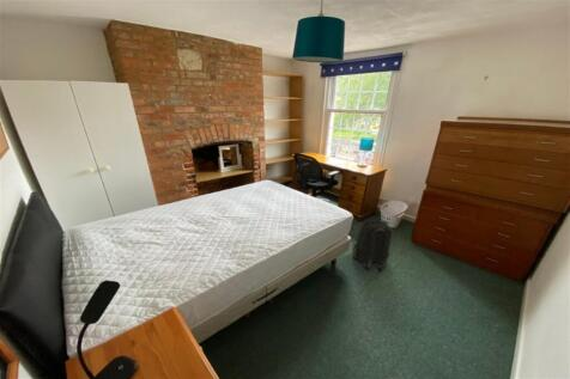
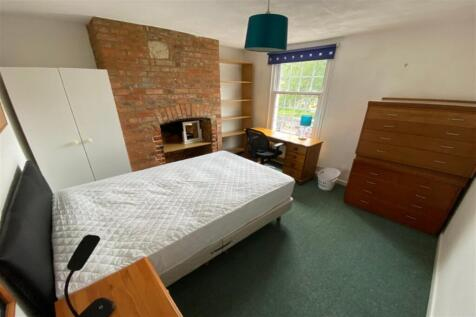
- backpack (374, 243)
